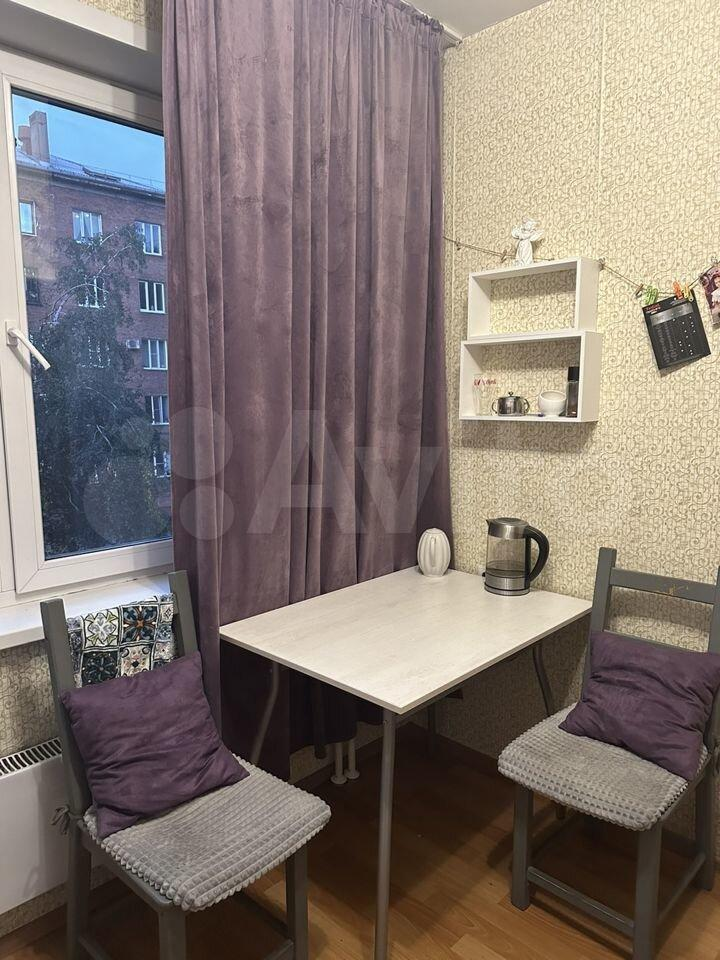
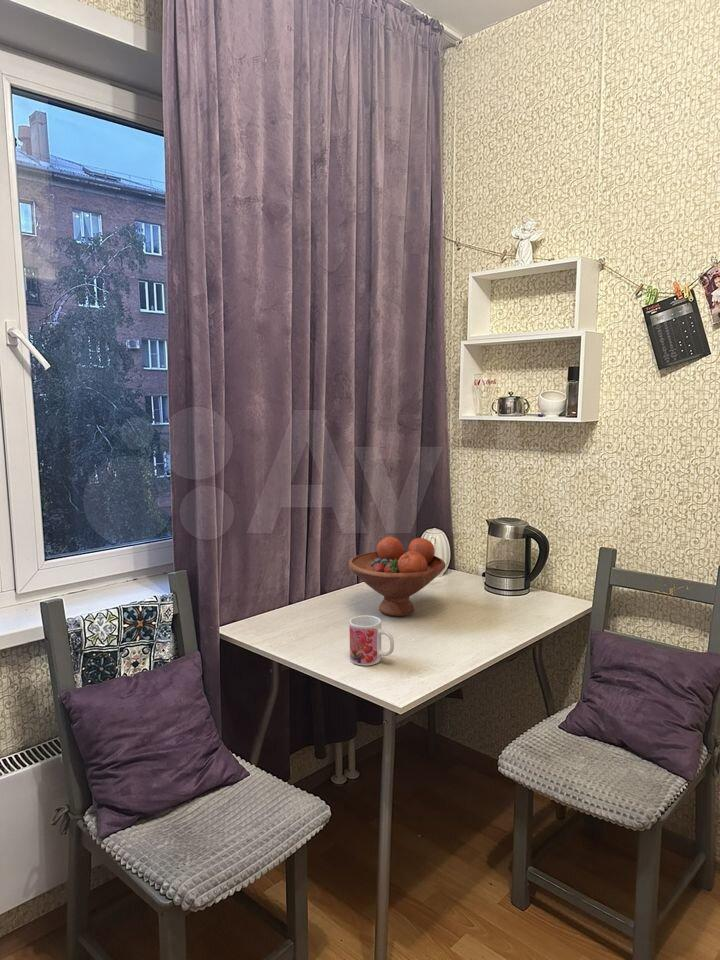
+ mug (371, 641)
+ fruit bowl (396, 577)
